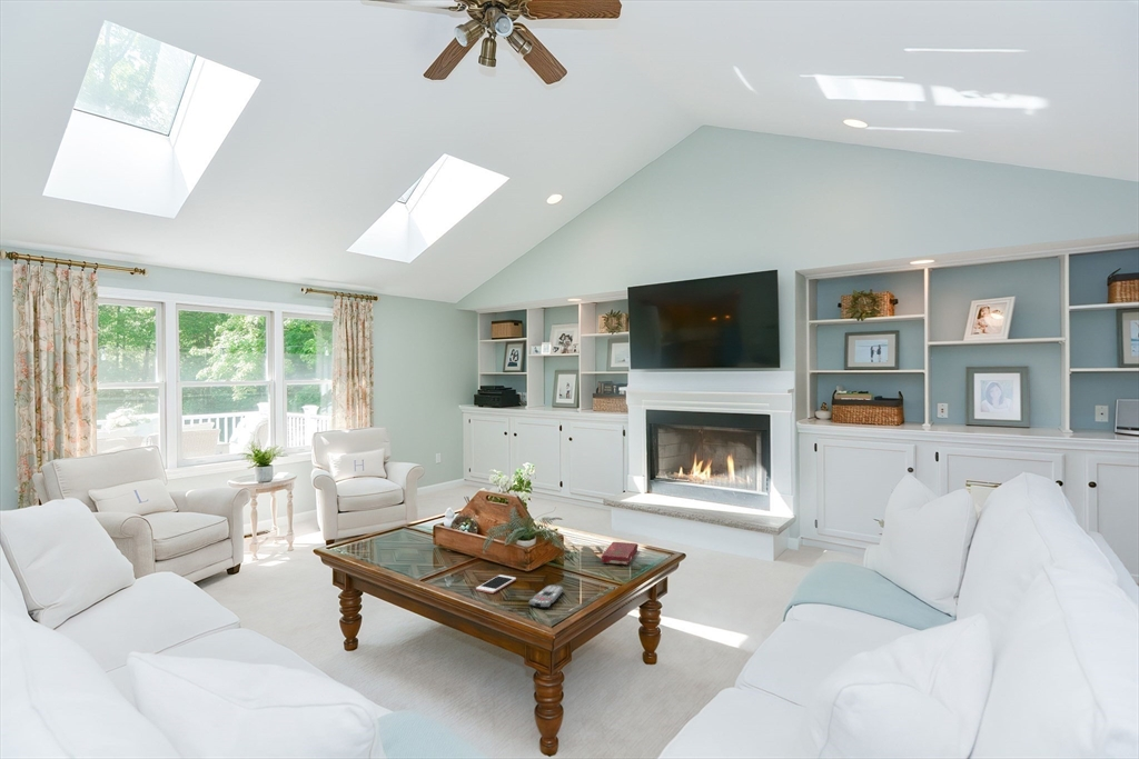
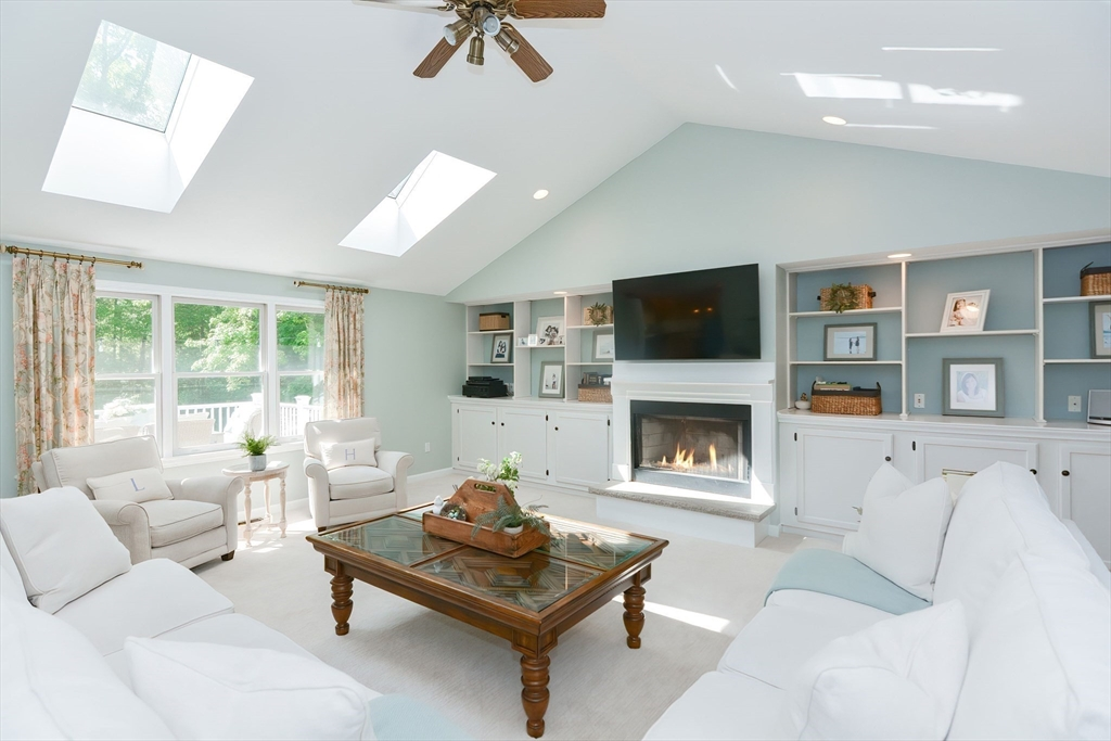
- book (620, 552)
- cell phone (496, 583)
- remote control (547, 596)
